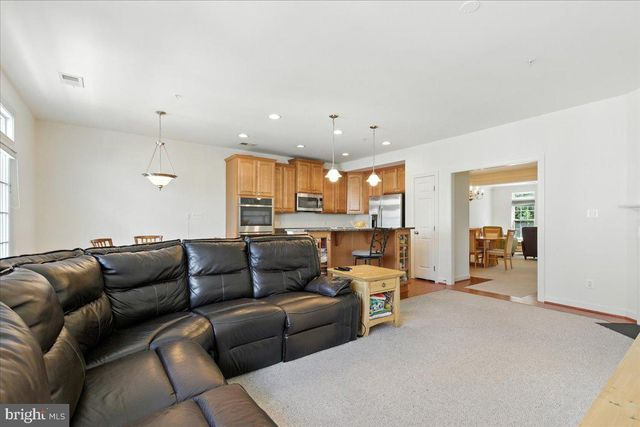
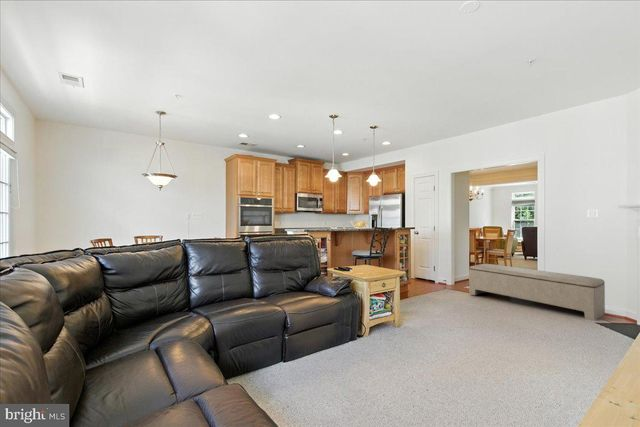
+ bench (529, 287)
